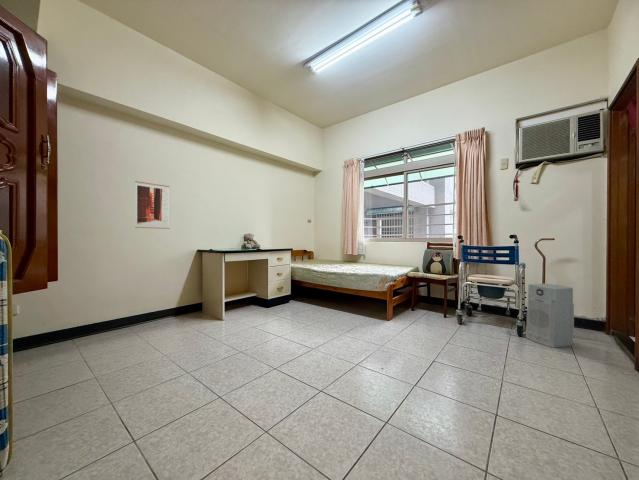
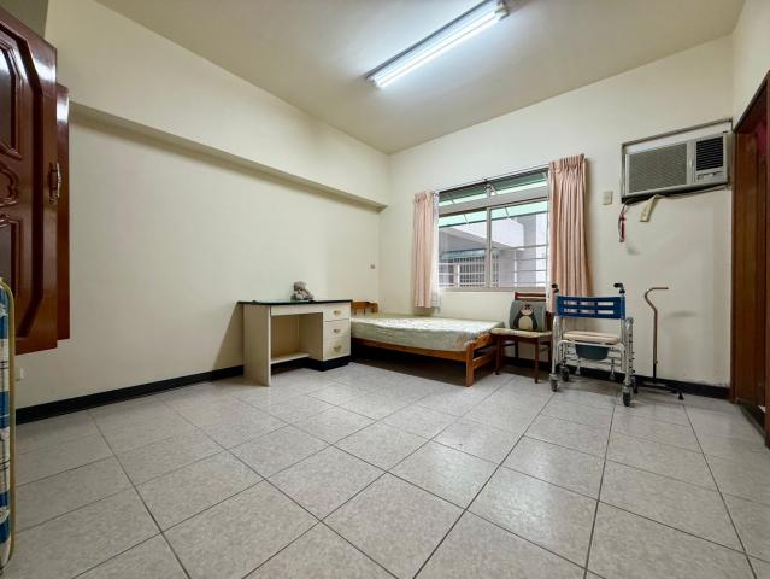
- air purifier (549, 313)
- wall art (153, 206)
